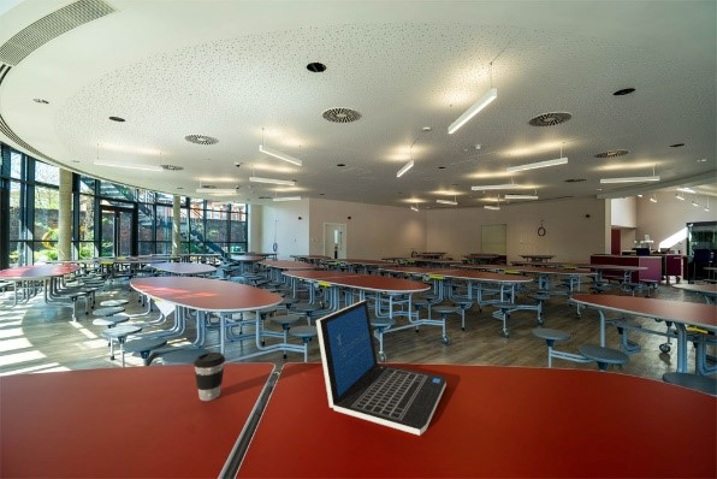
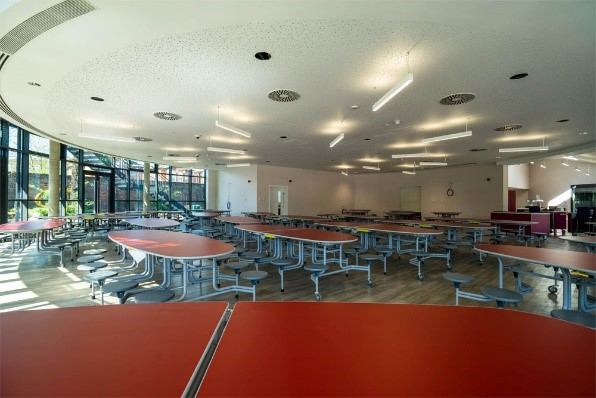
- coffee cup (209, 375)
- laptop (375, 354)
